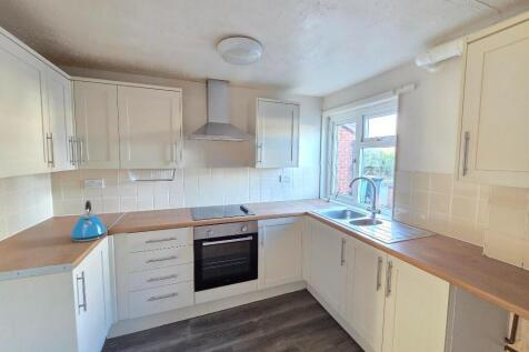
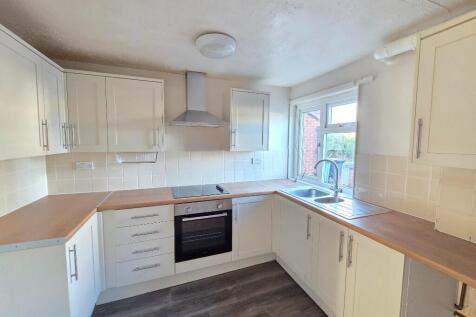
- kettle (88, 219)
